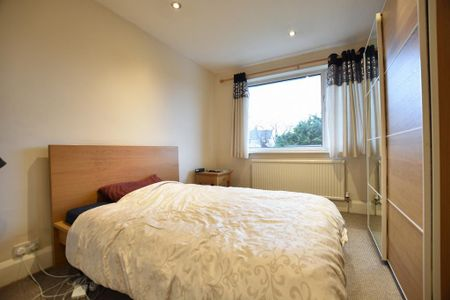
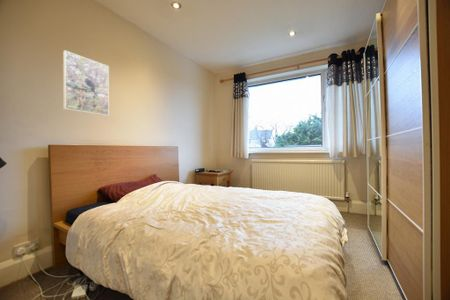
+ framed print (88, 85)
